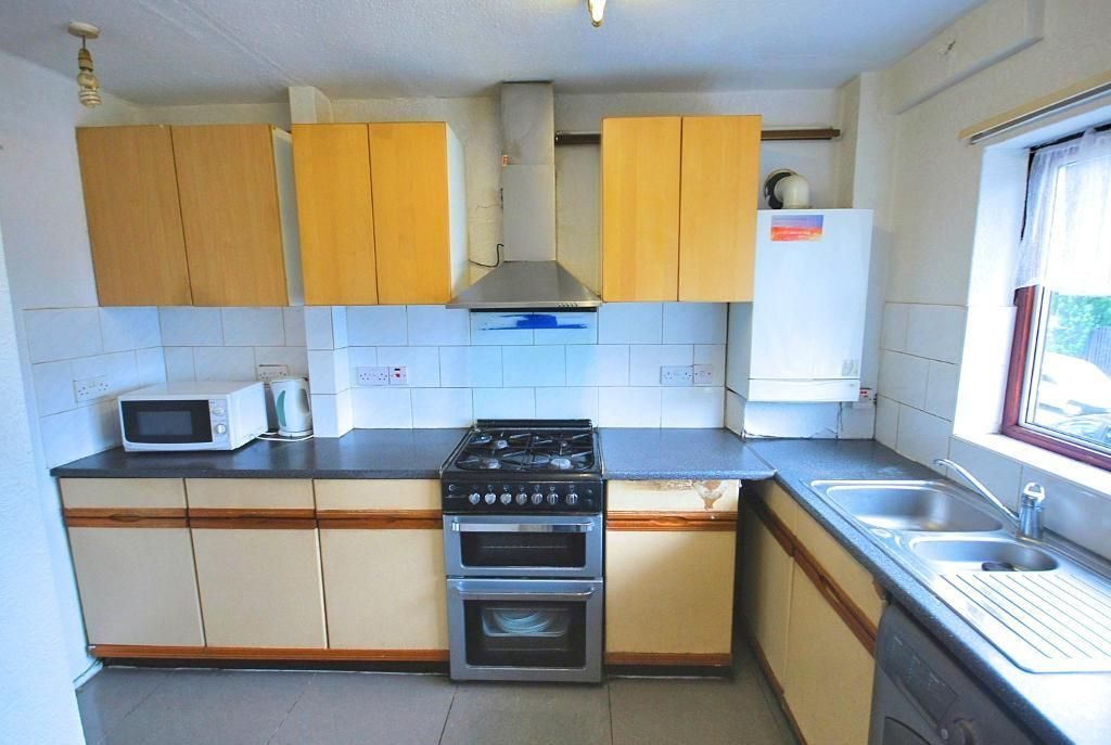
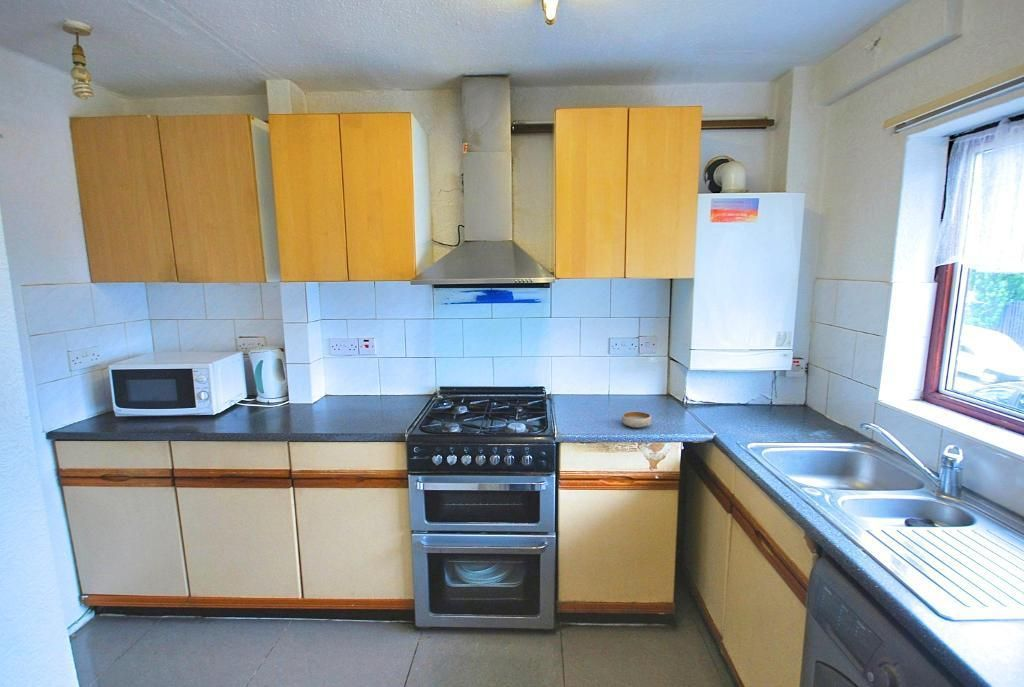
+ bowl (636, 420)
